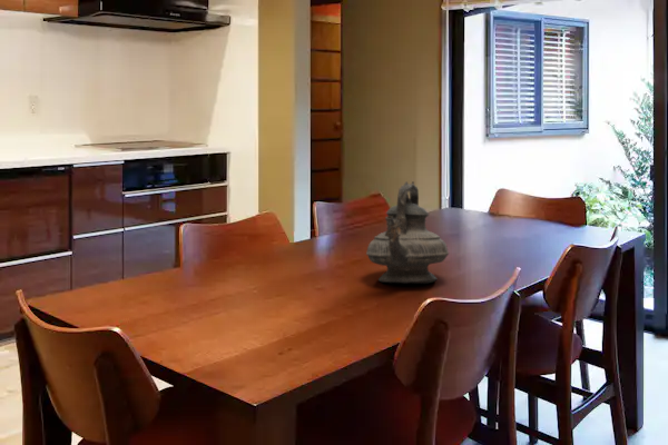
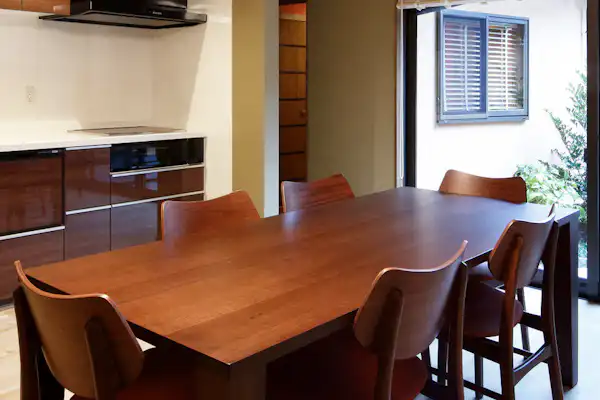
- teapot (402, 233)
